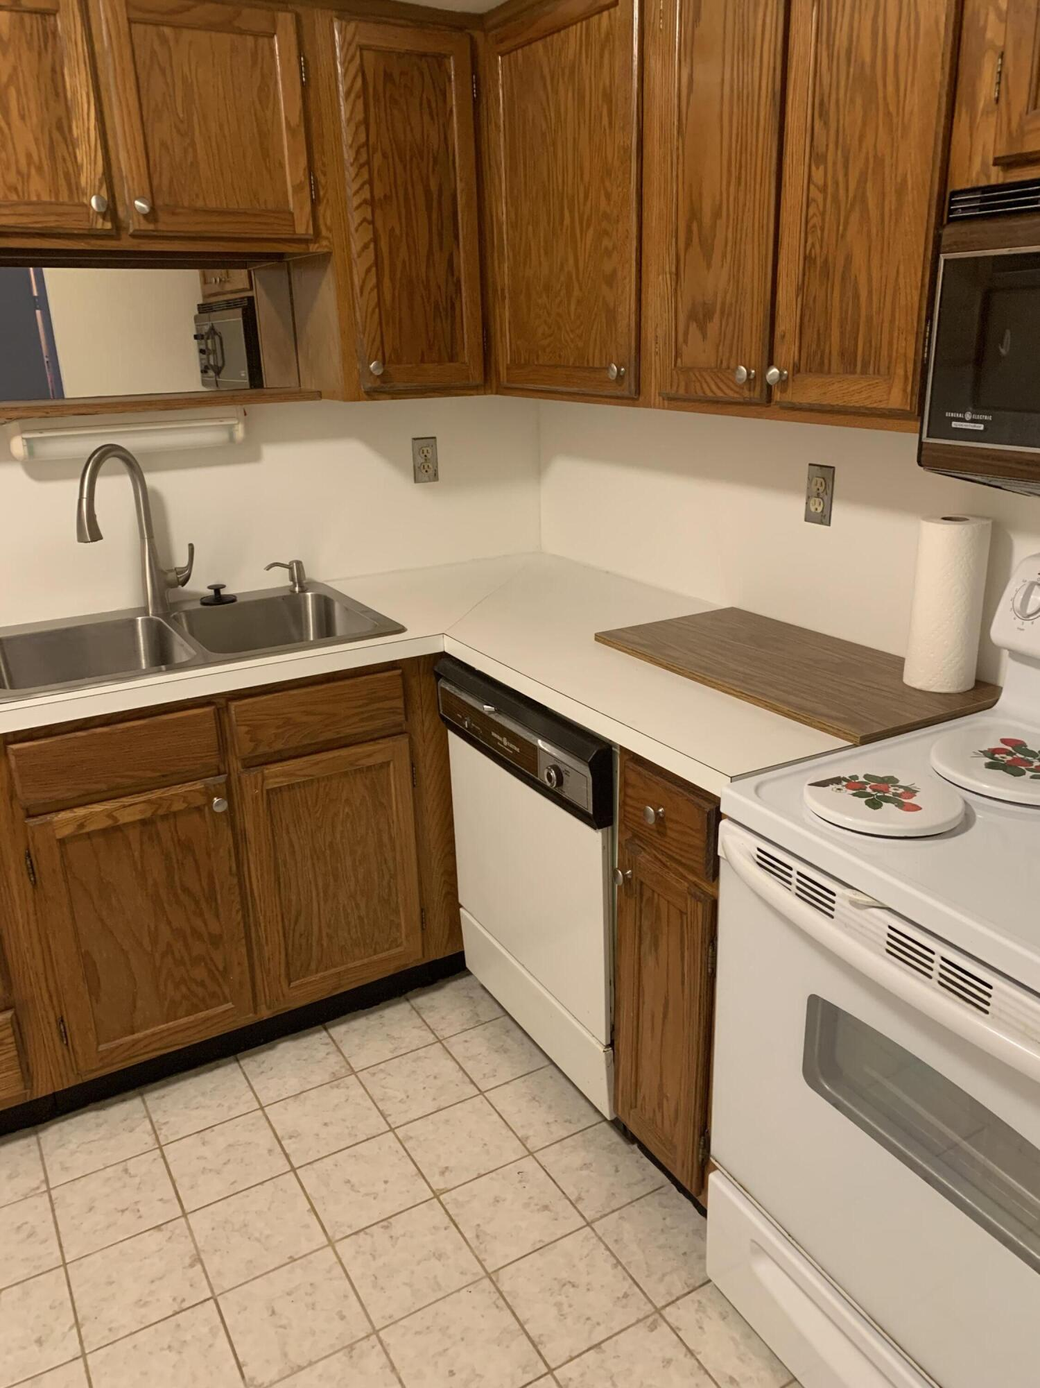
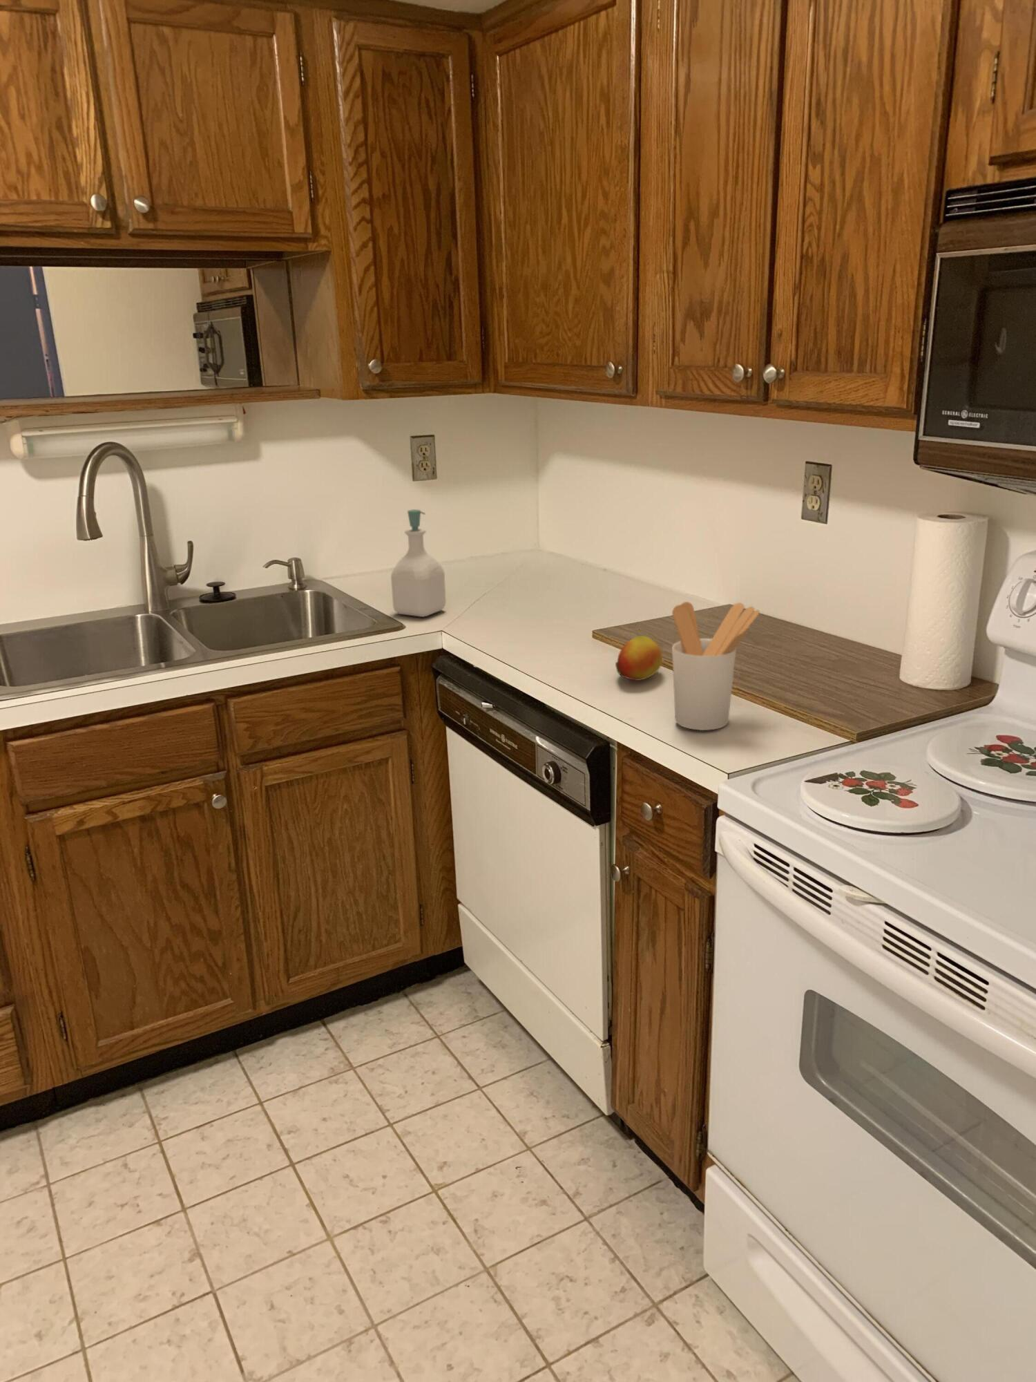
+ utensil holder (716, 663)
+ fruit (639, 658)
+ soap bottle (417, 562)
